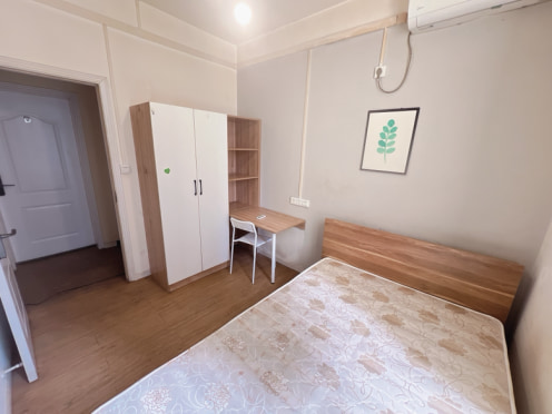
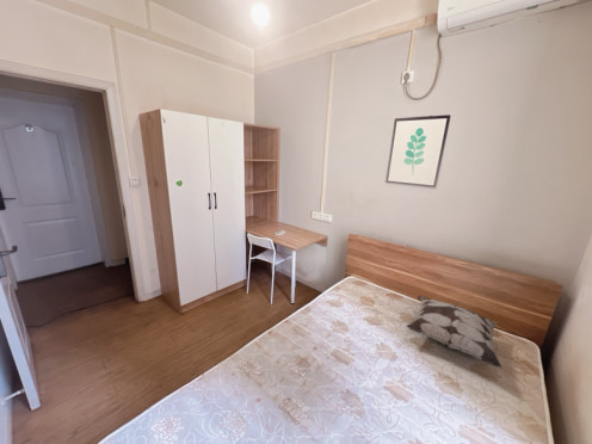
+ decorative pillow (451, 323)
